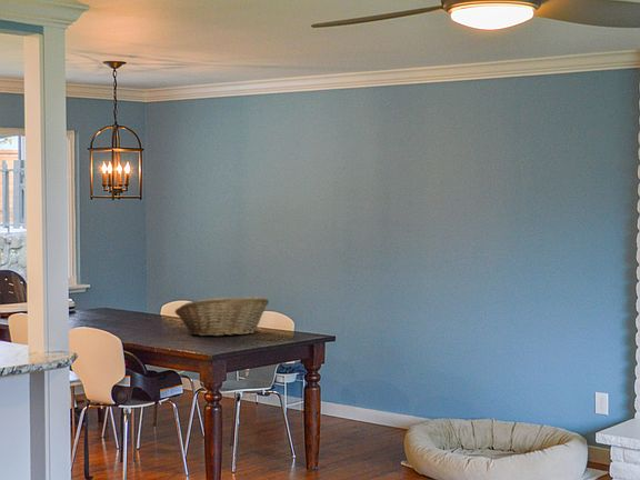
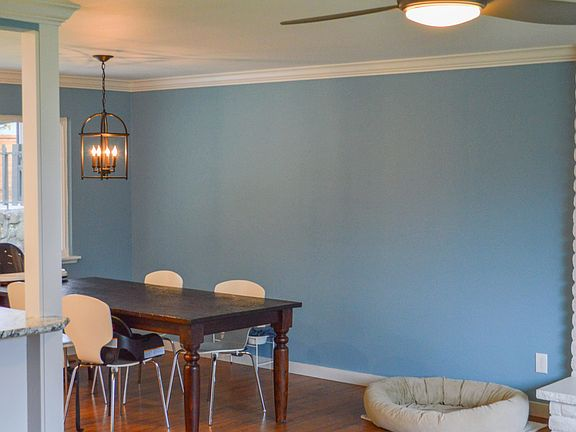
- fruit basket (222, 313)
